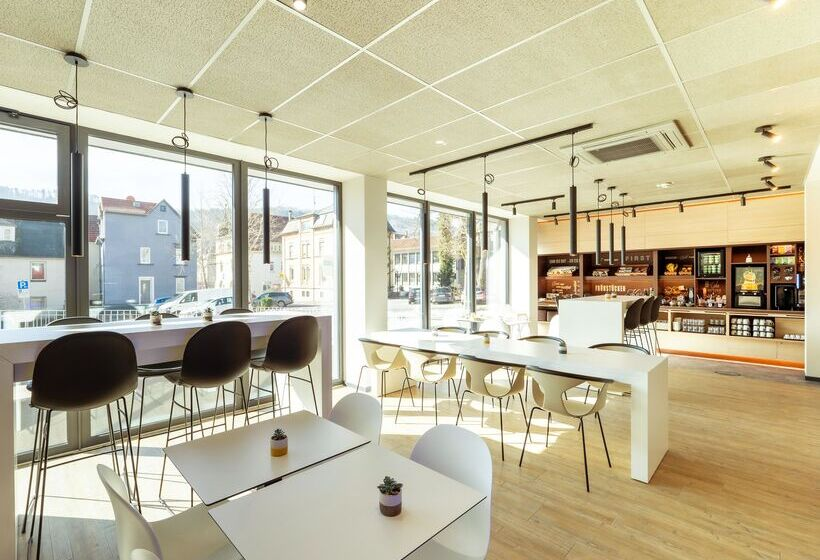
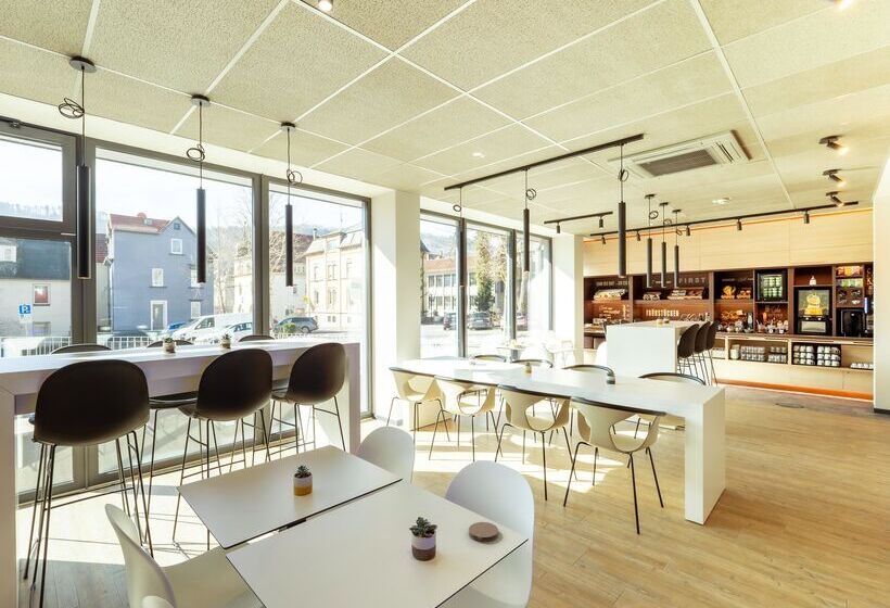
+ coaster (483, 531)
